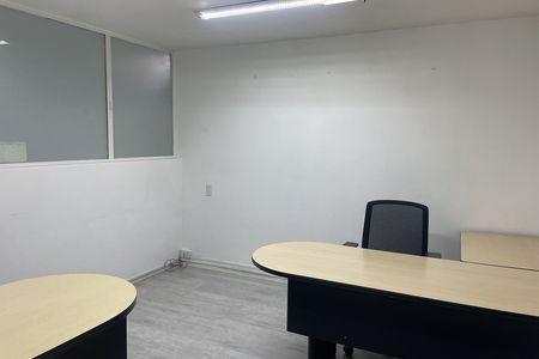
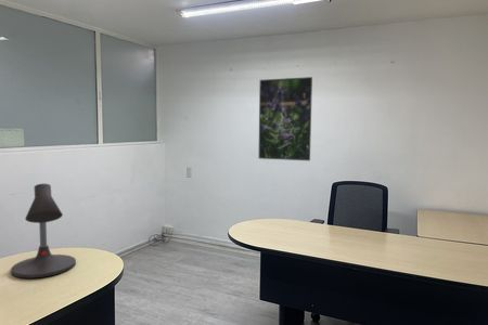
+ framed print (284, 119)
+ desk lamp (43, 225)
